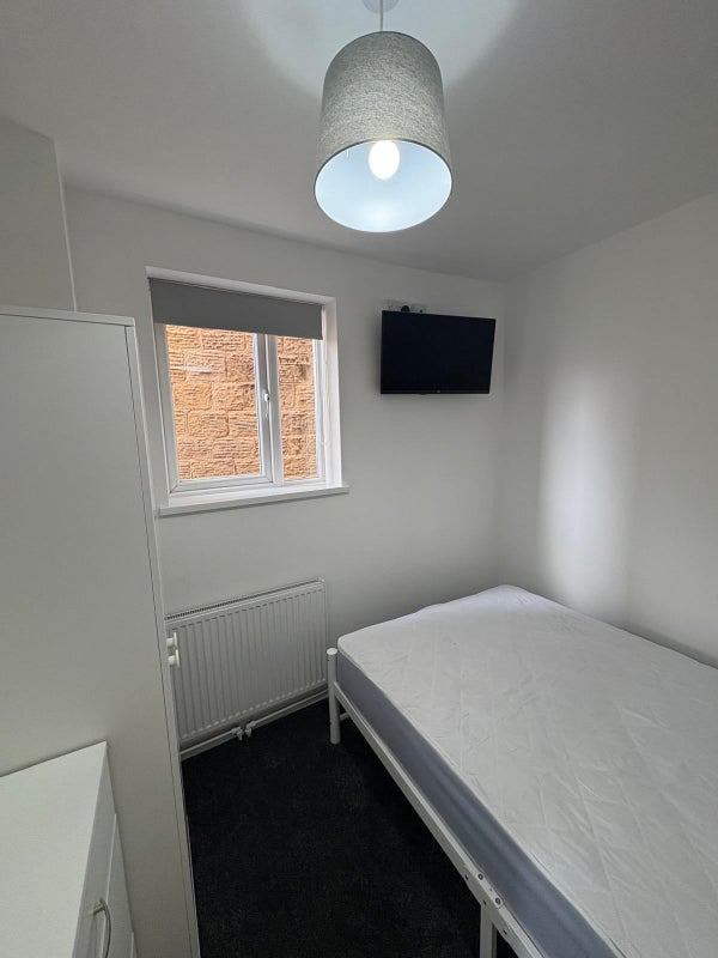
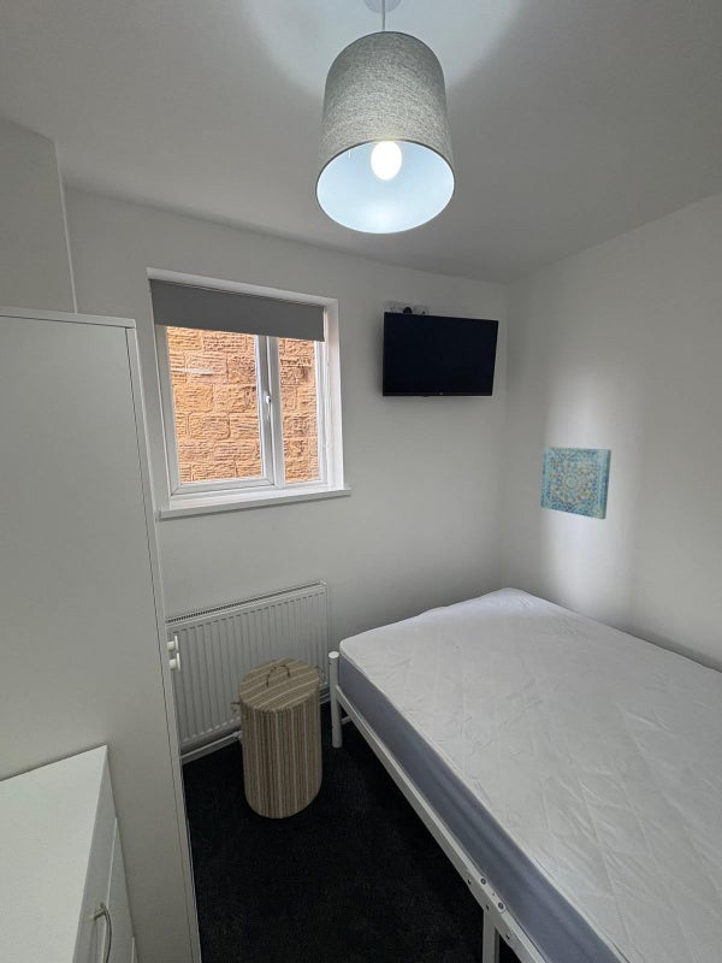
+ laundry hamper (282, 725)
+ wall art (573, 480)
